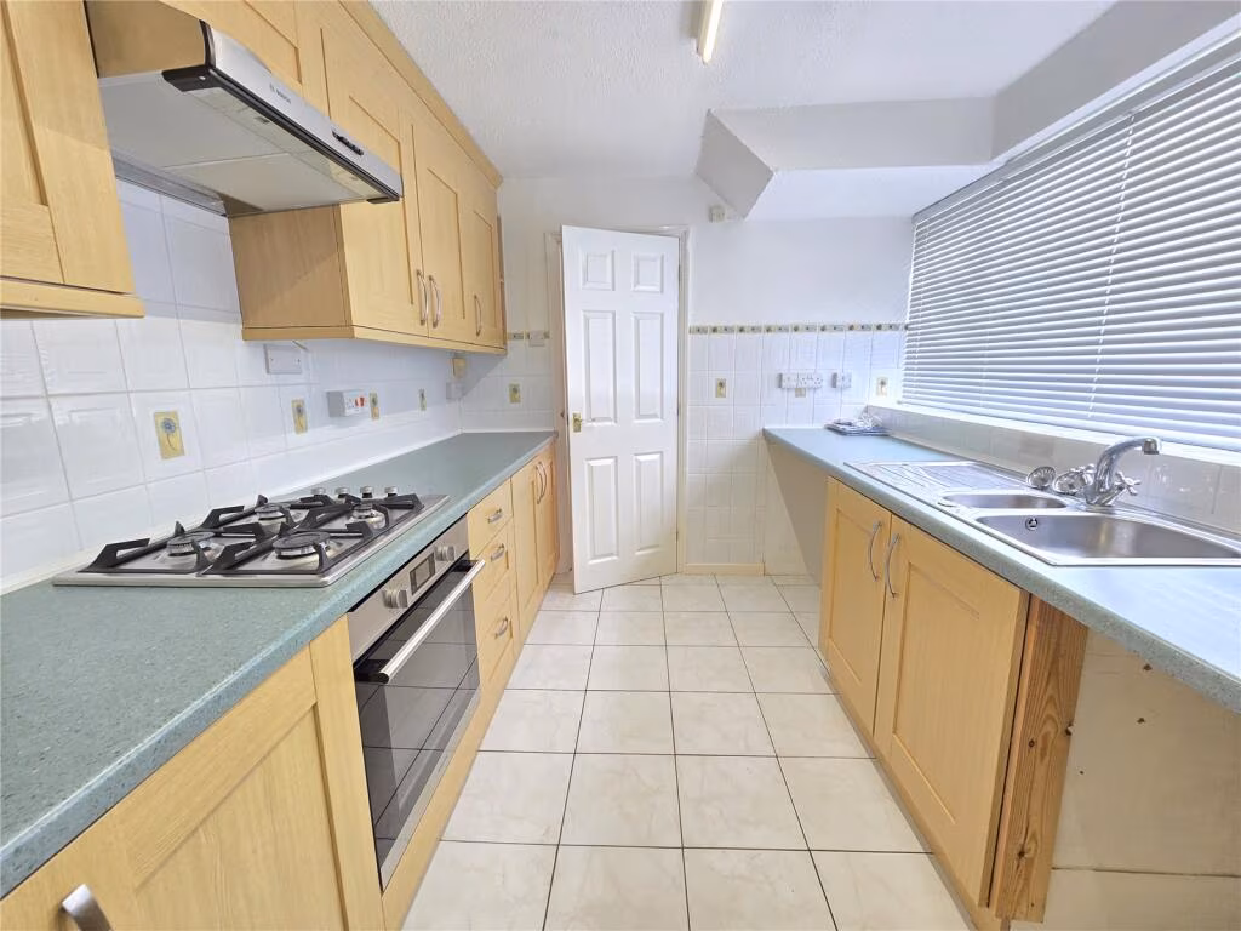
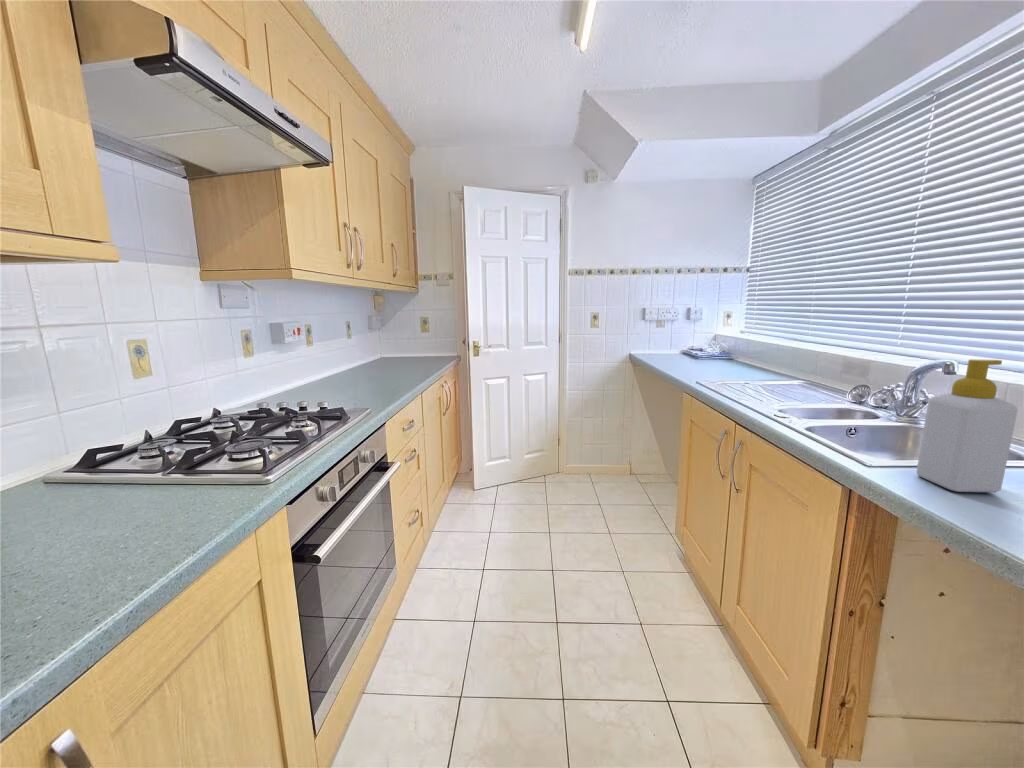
+ soap bottle (967, 423)
